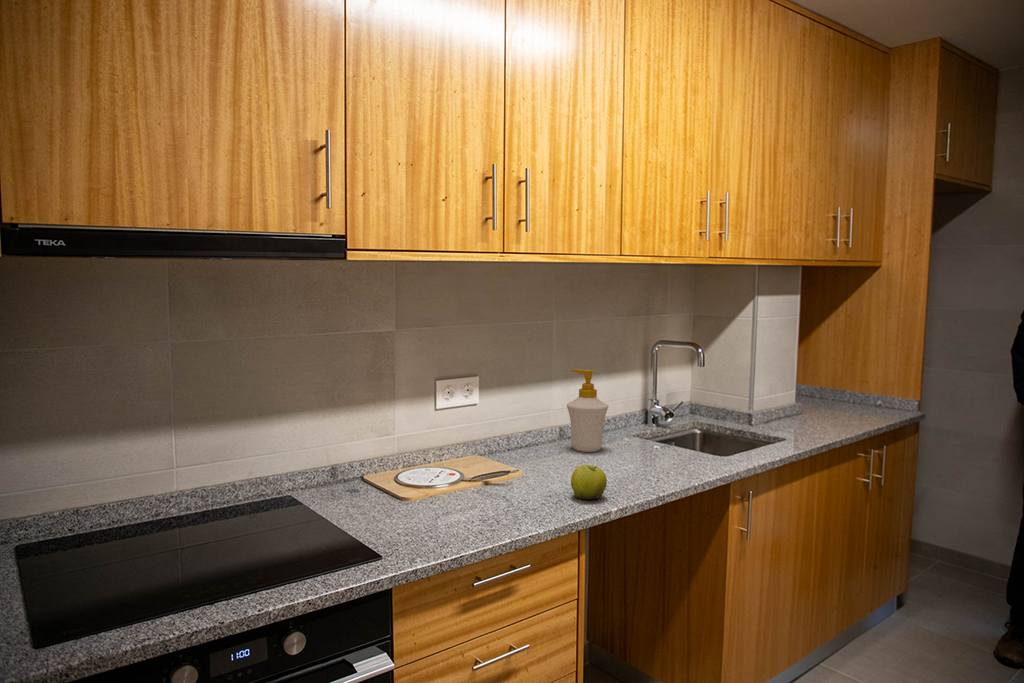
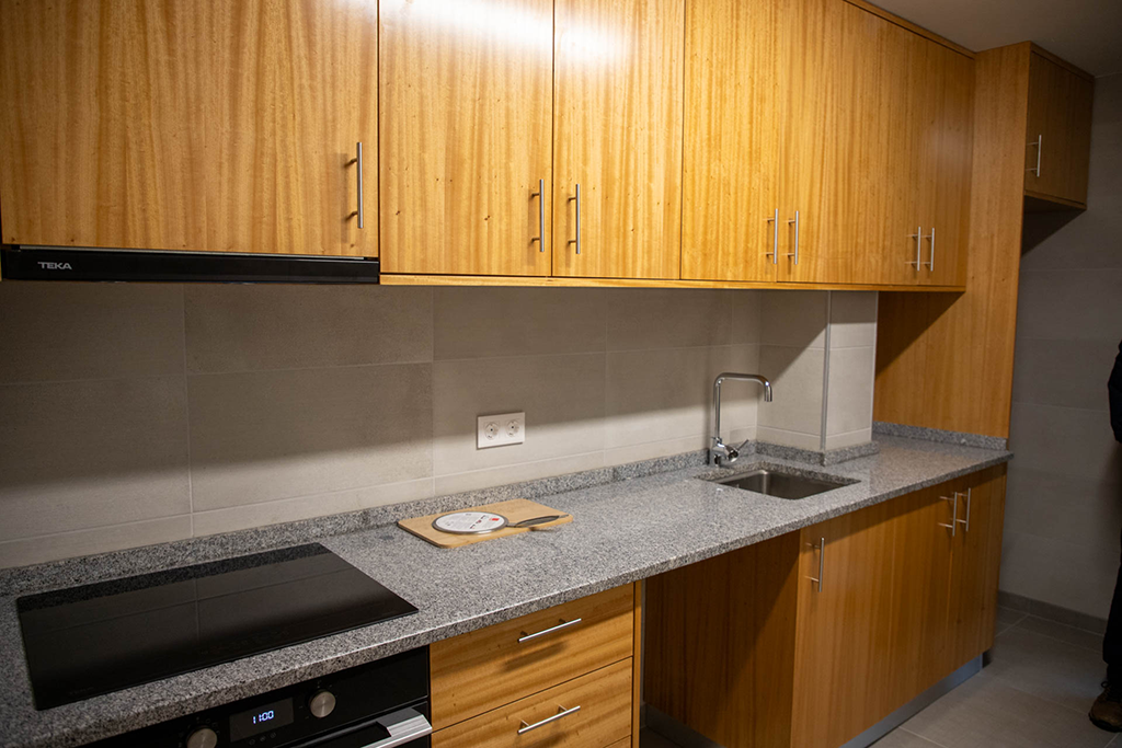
- soap bottle (587, 409)
- fruit (588, 481)
